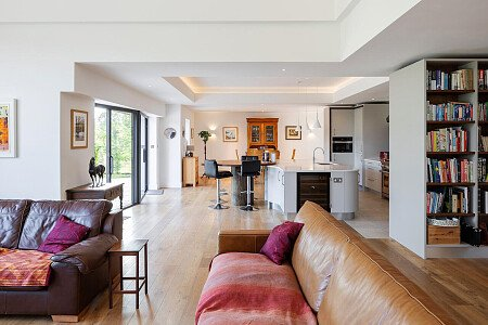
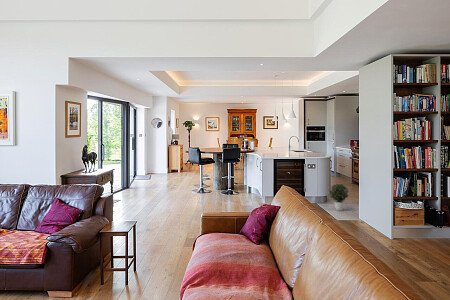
+ potted plant (339, 196)
